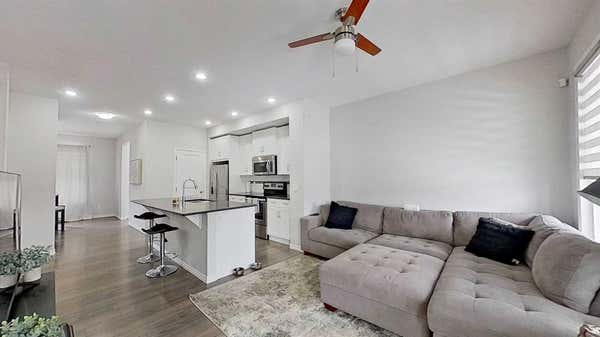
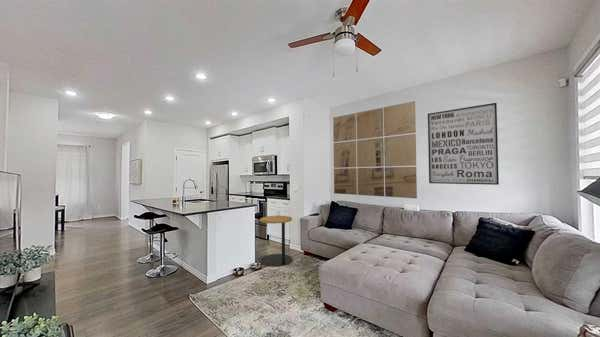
+ wall art (460, 146)
+ wall art (369, 152)
+ side table (282, 239)
